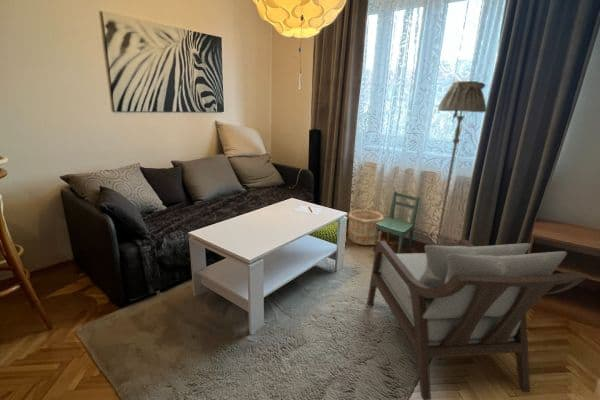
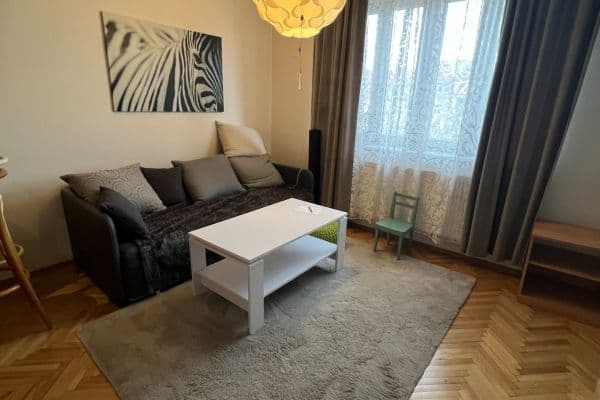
- floor lamp (448, 179)
- armchair (452, 289)
- wooden bucket (364, 226)
